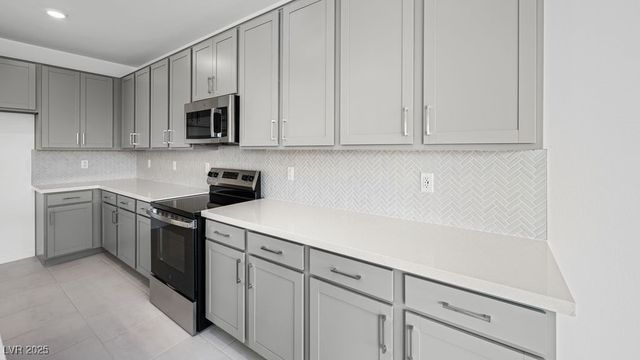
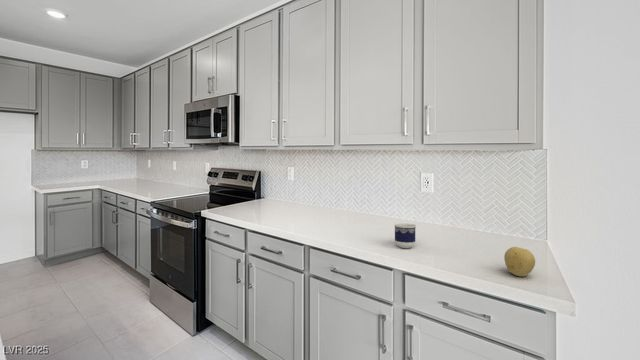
+ fruit (519, 261)
+ cup (406, 235)
